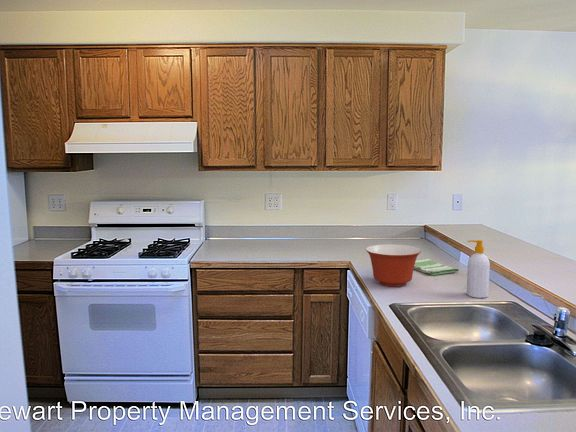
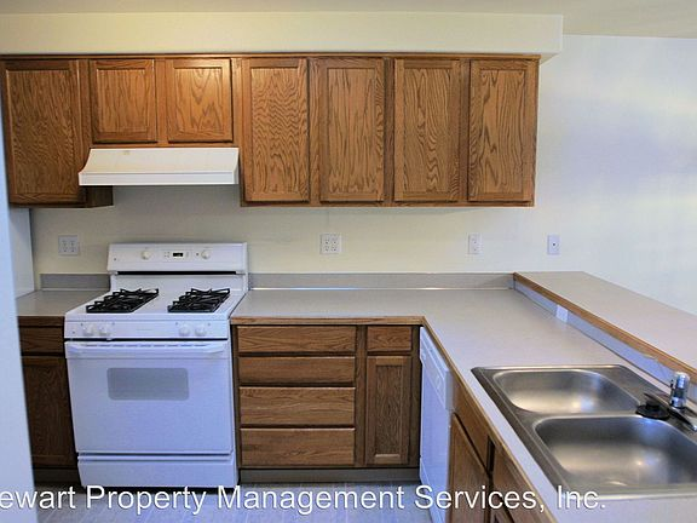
- soap bottle (477, 267)
- mixing bowl (392, 266)
- dish towel (429, 266)
